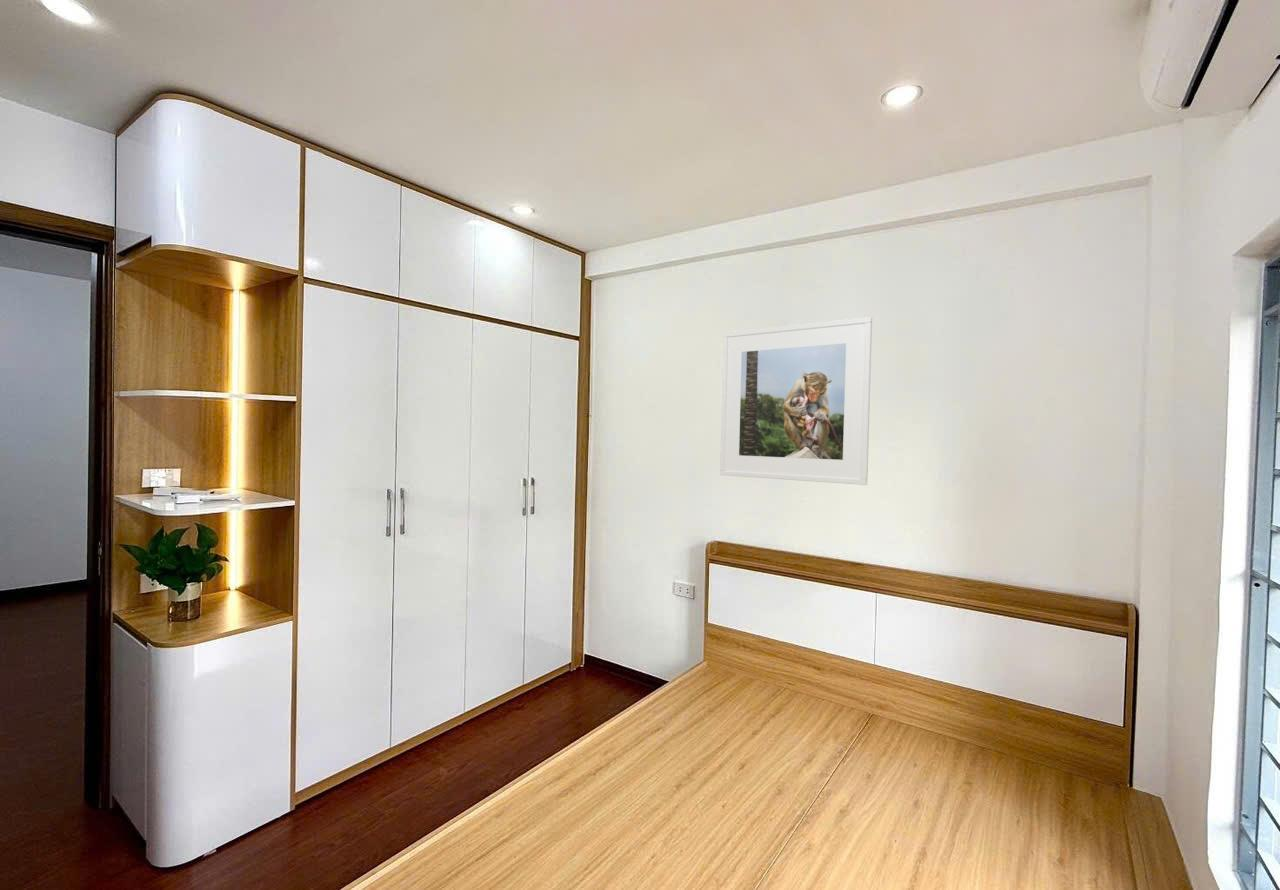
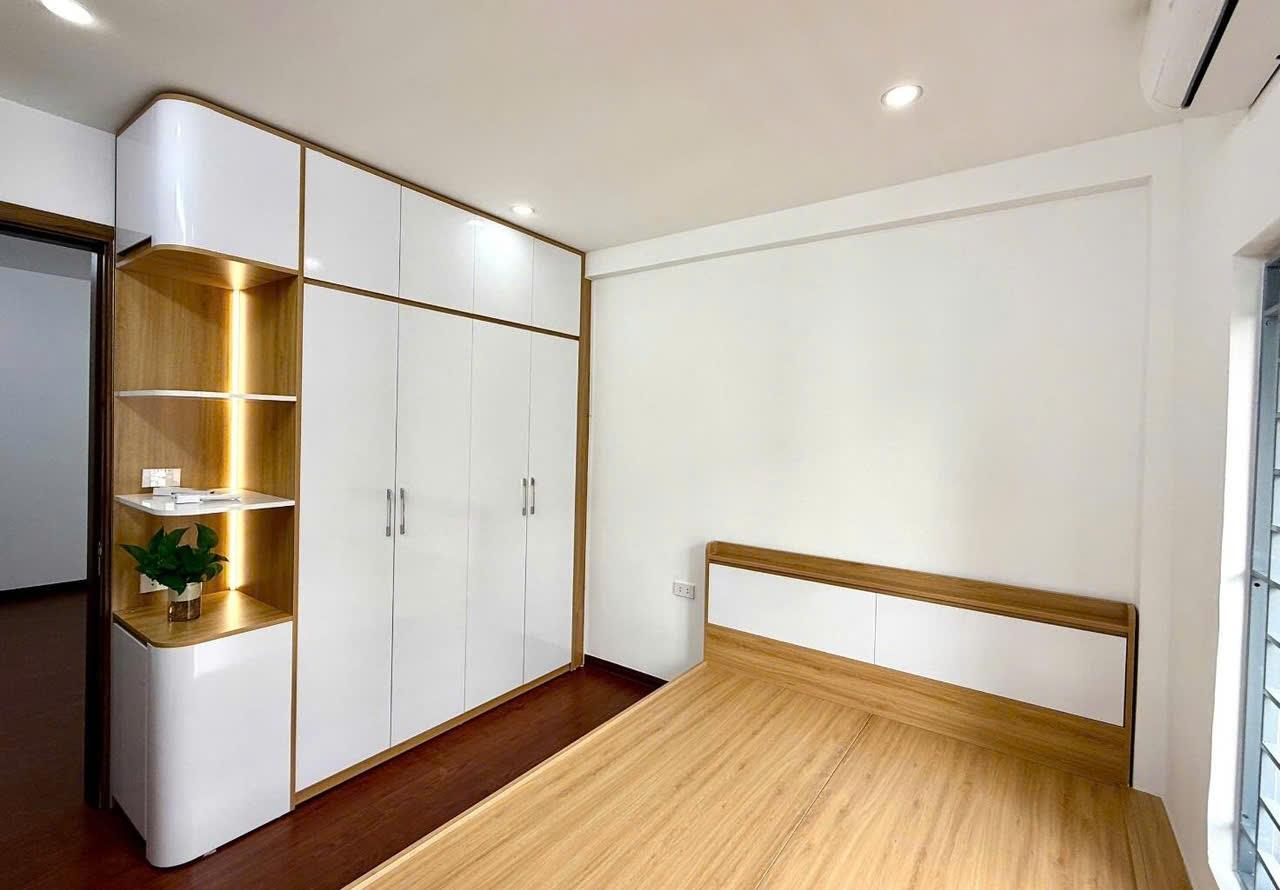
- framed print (789, 402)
